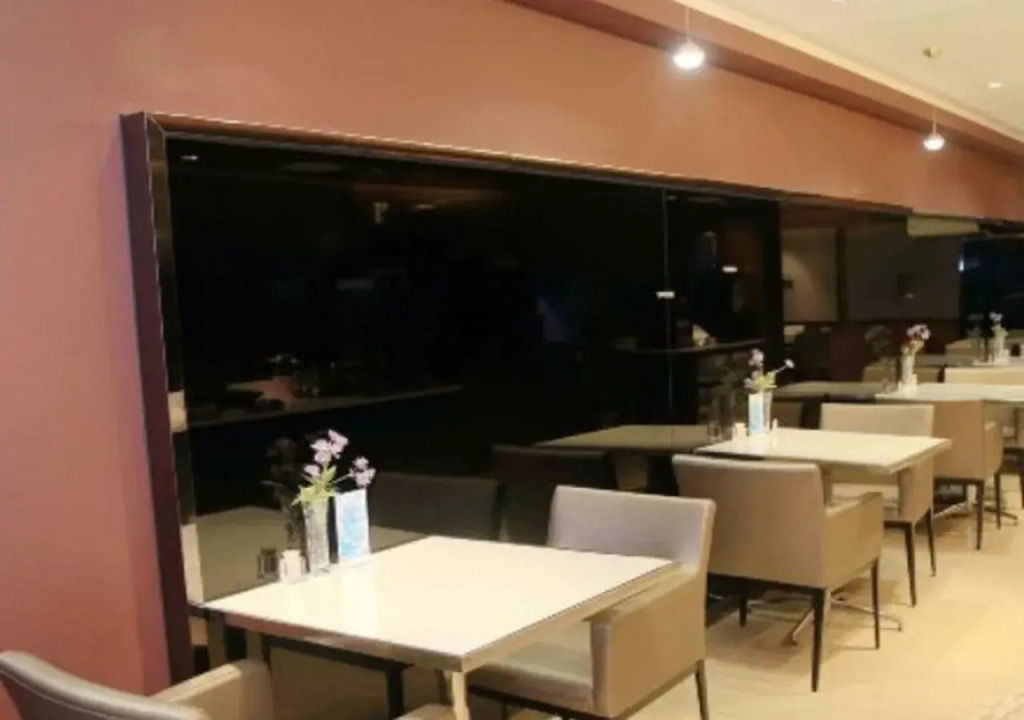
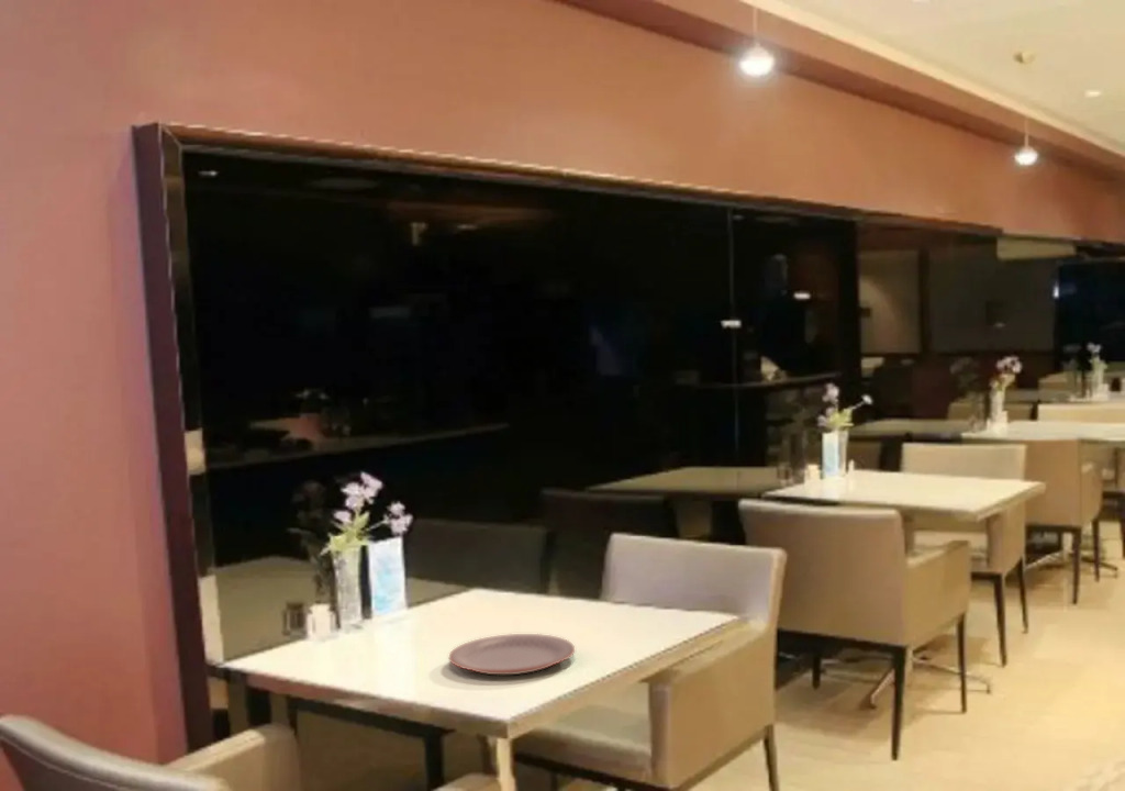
+ plate (512, 656)
